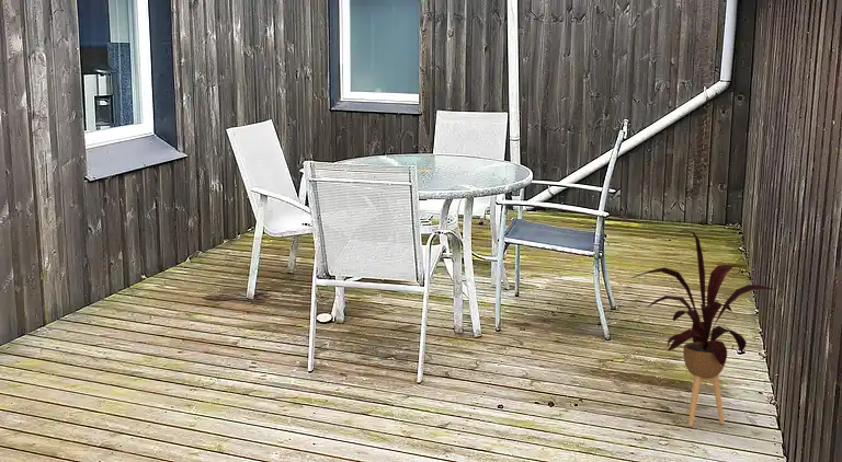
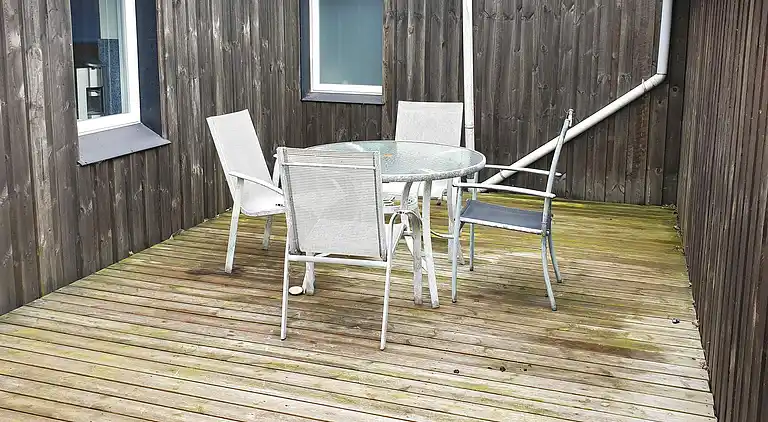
- house plant (699, 323)
